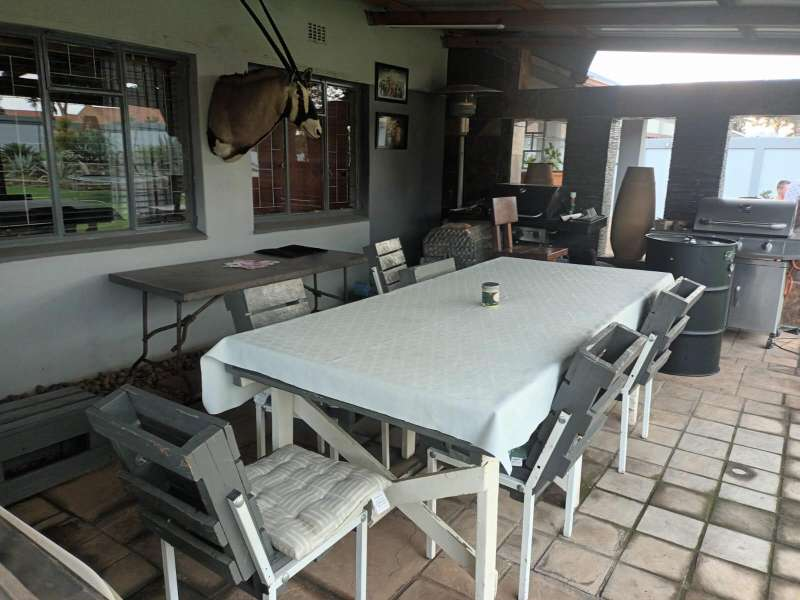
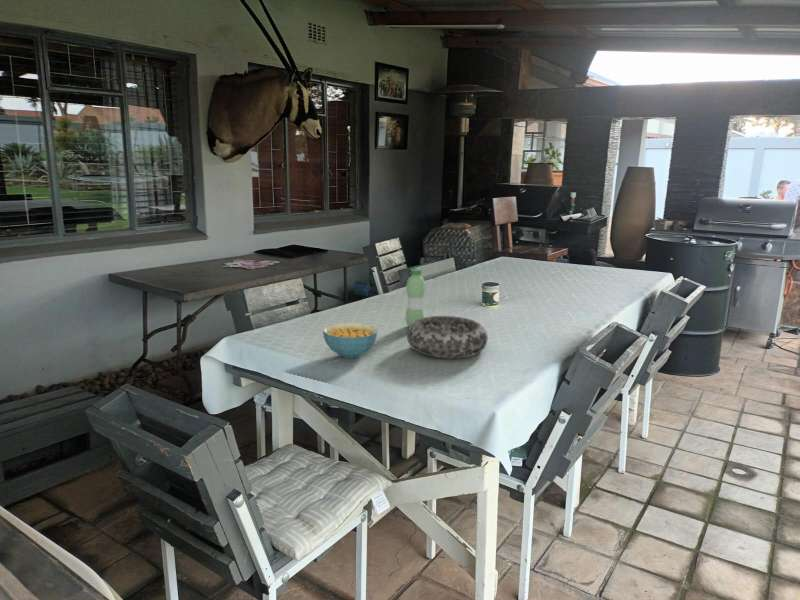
+ water bottle (415, 298)
+ decorative bowl (447, 336)
+ cereal bowl (350, 342)
